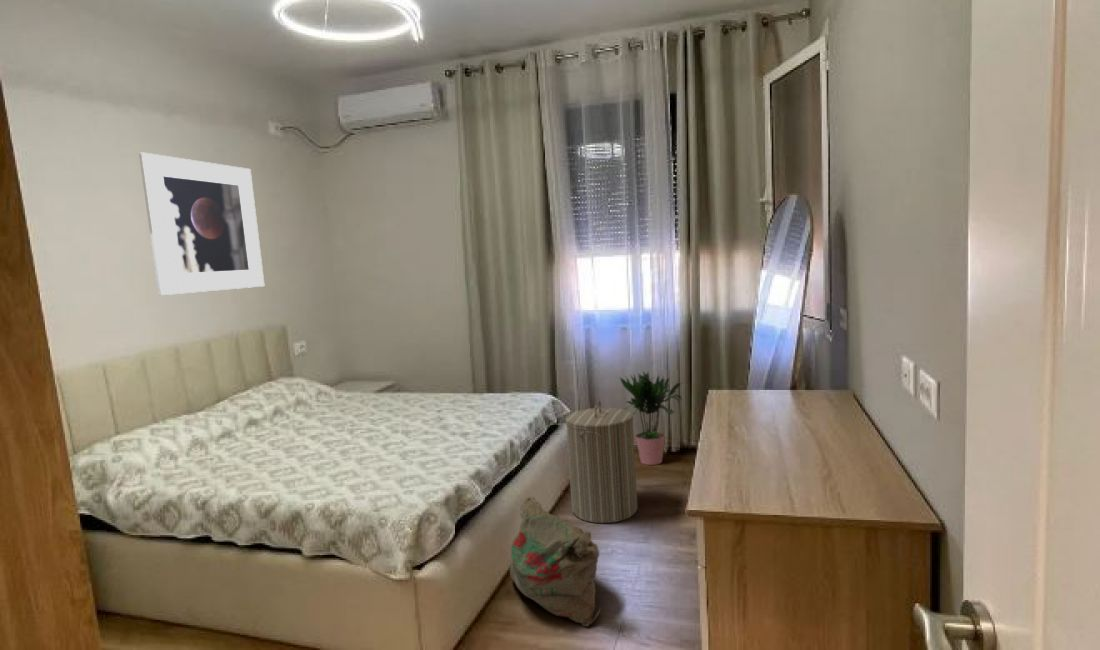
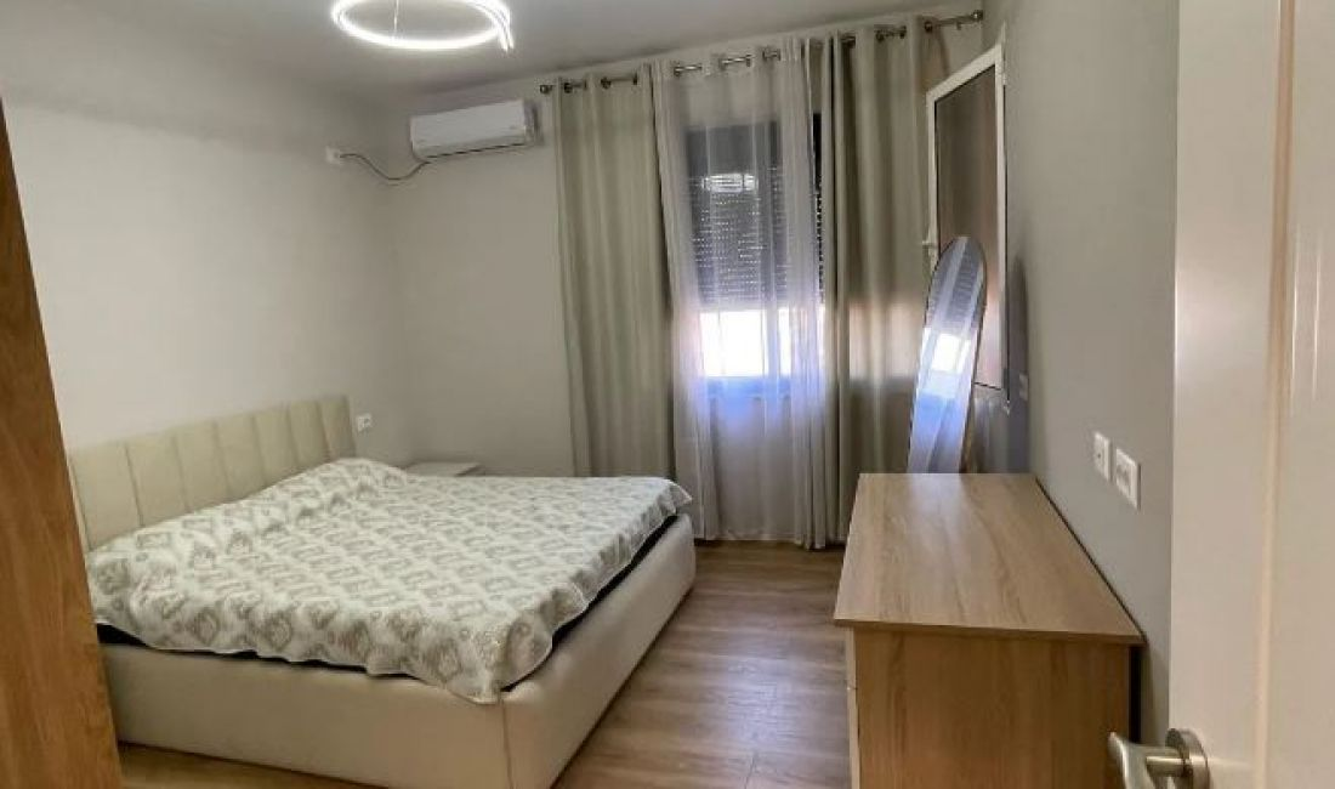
- bag (553, 554)
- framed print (208, 226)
- laundry hamper (601, 455)
- potted plant (652, 415)
